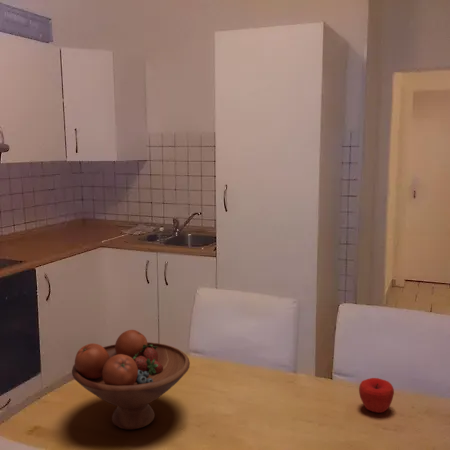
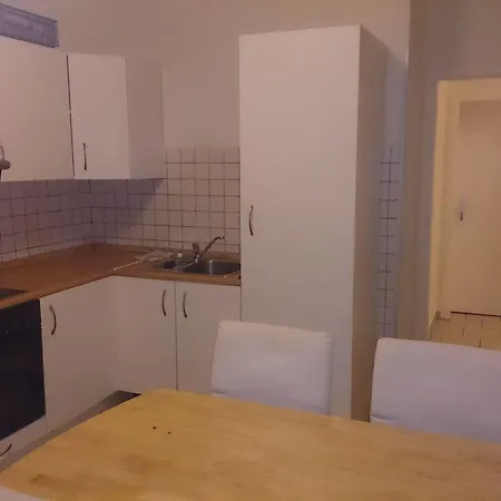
- apple (376, 396)
- fruit bowl (132, 380)
